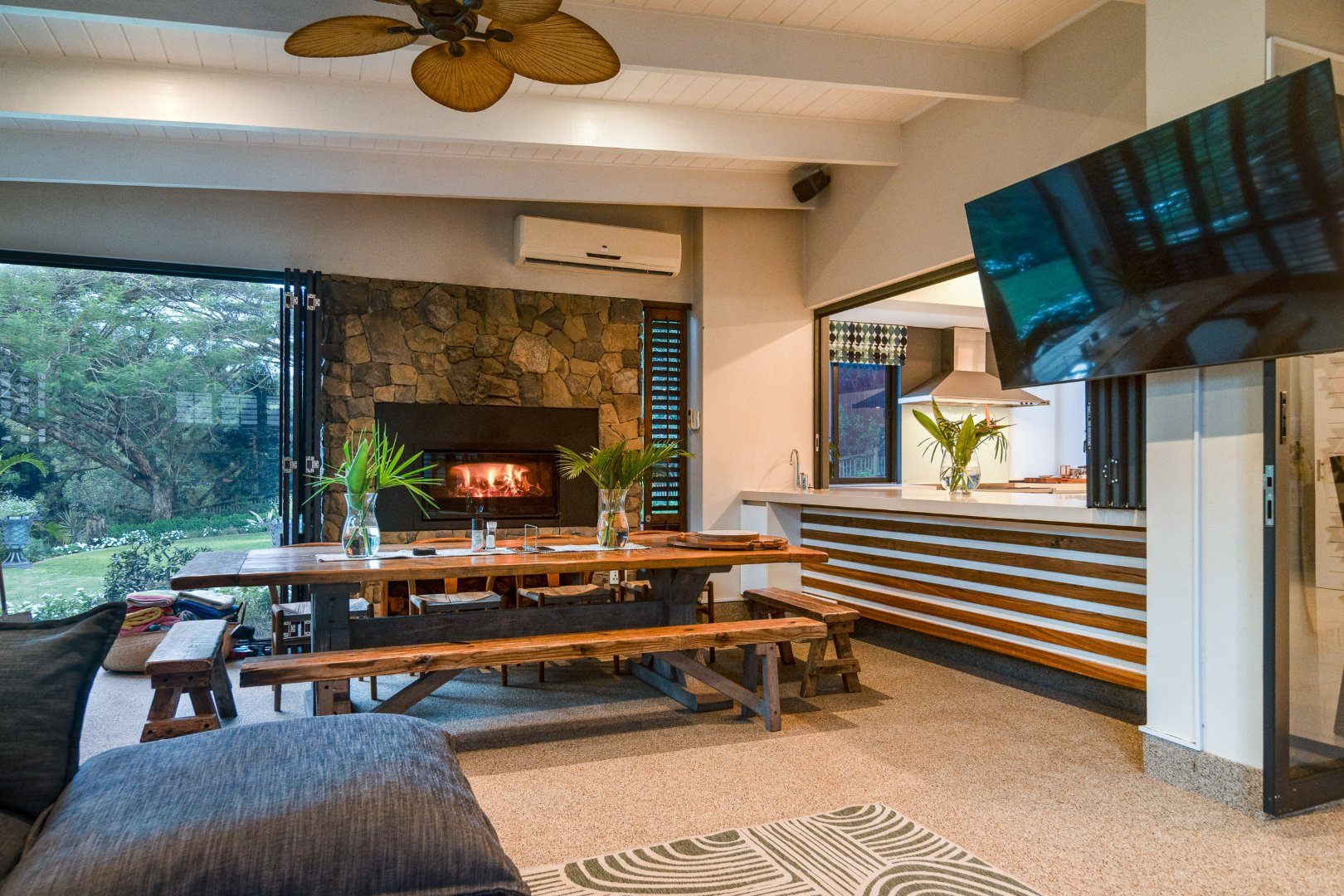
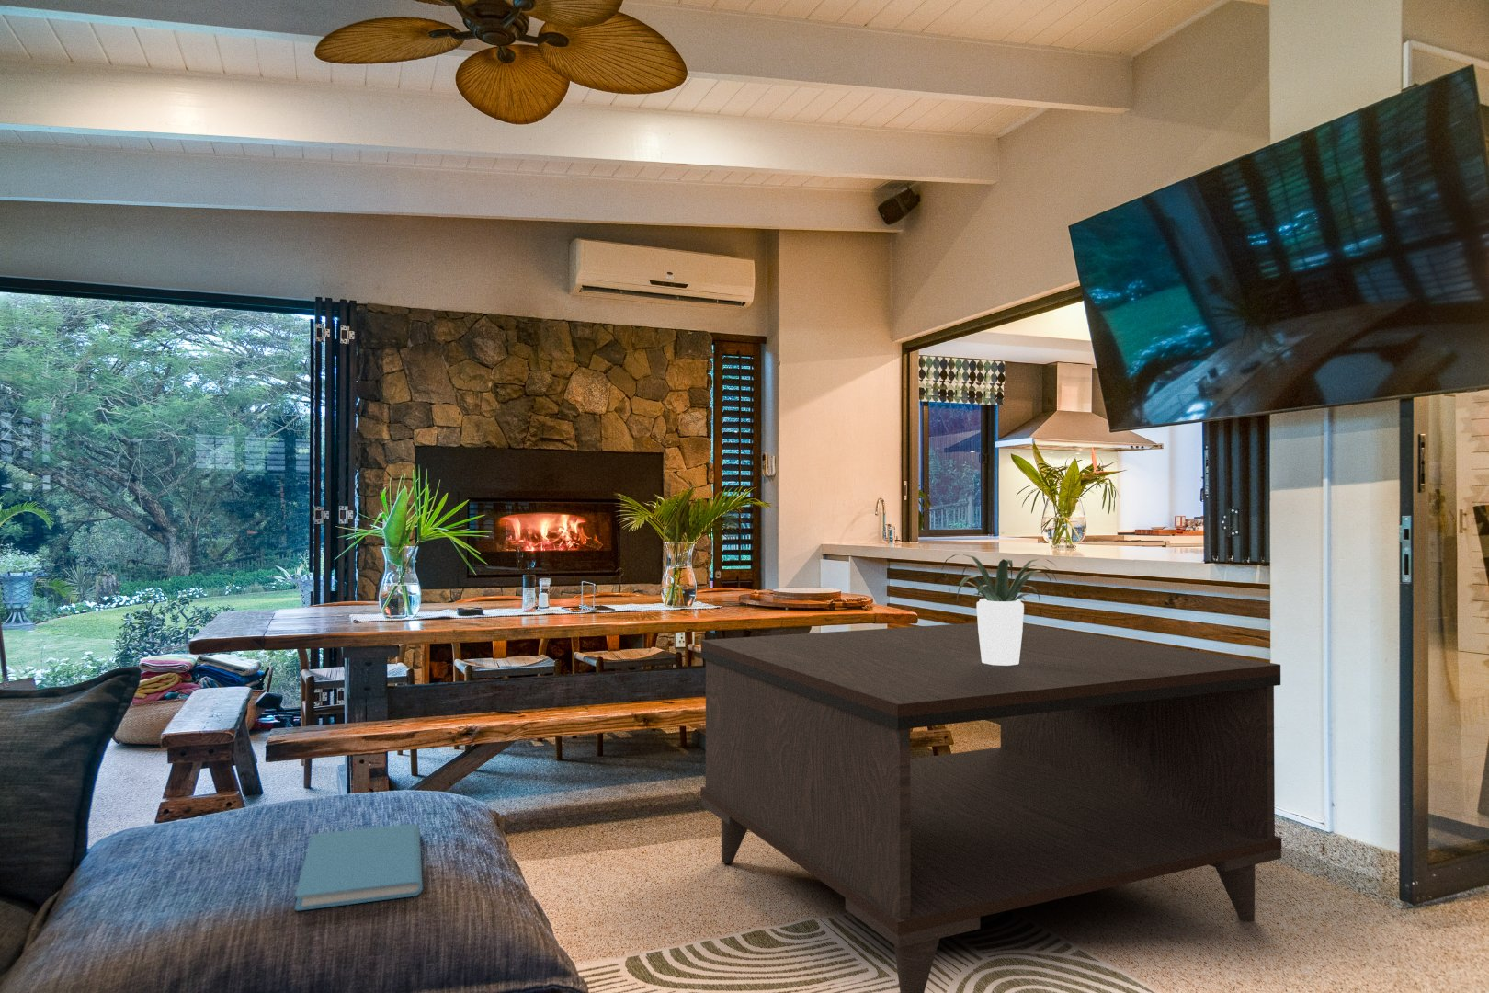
+ coffee table (967, 769)
+ potted plant (996, 607)
+ book (363, 862)
